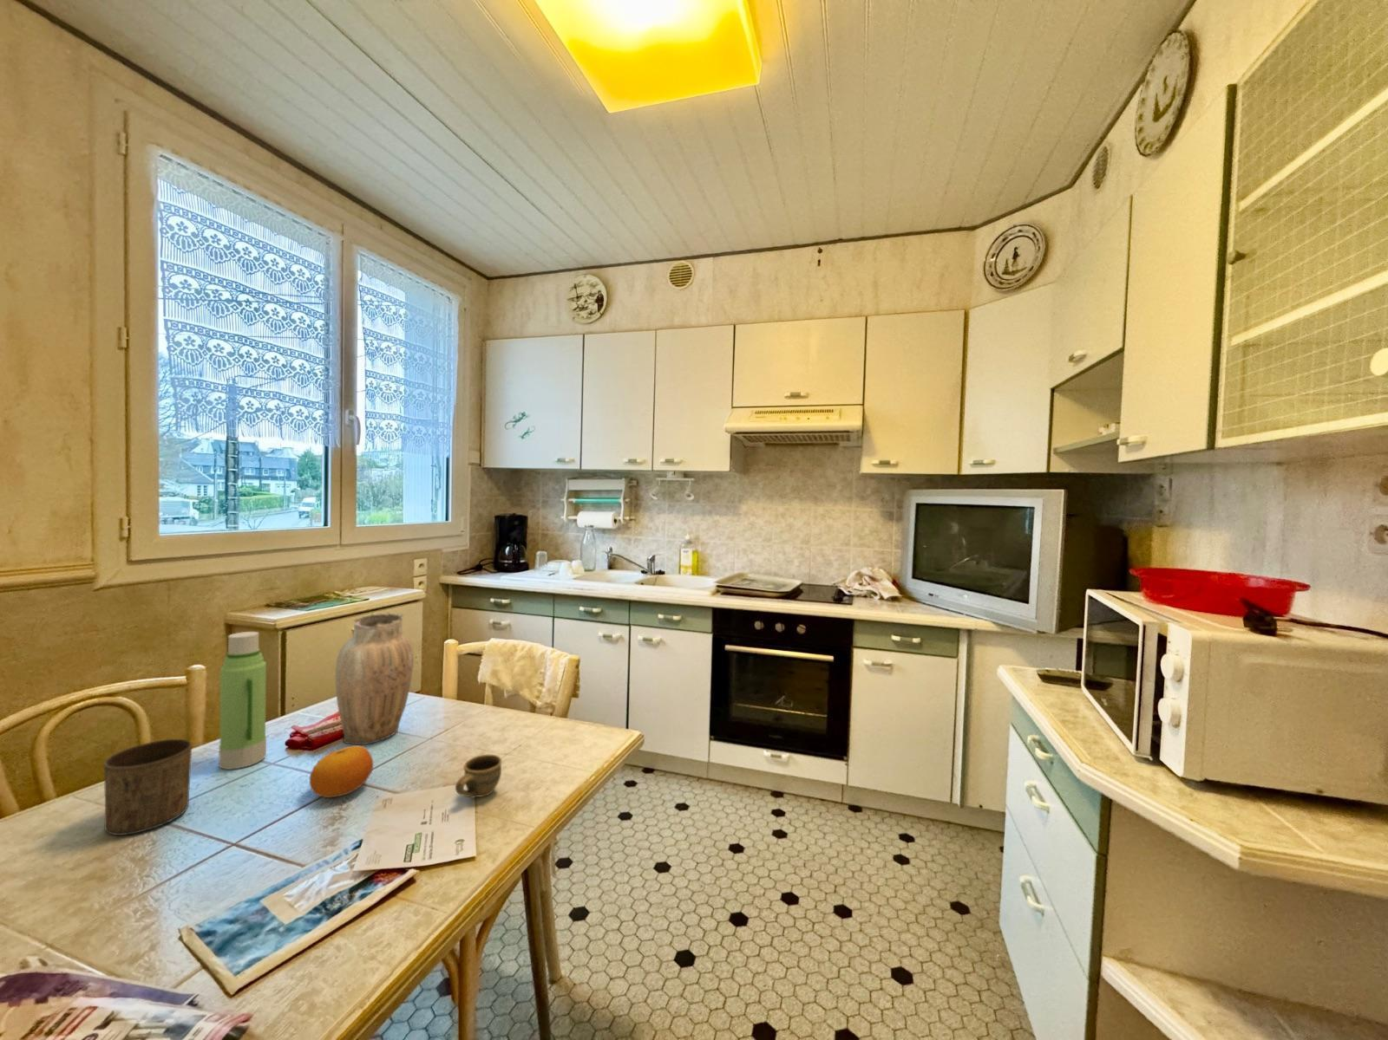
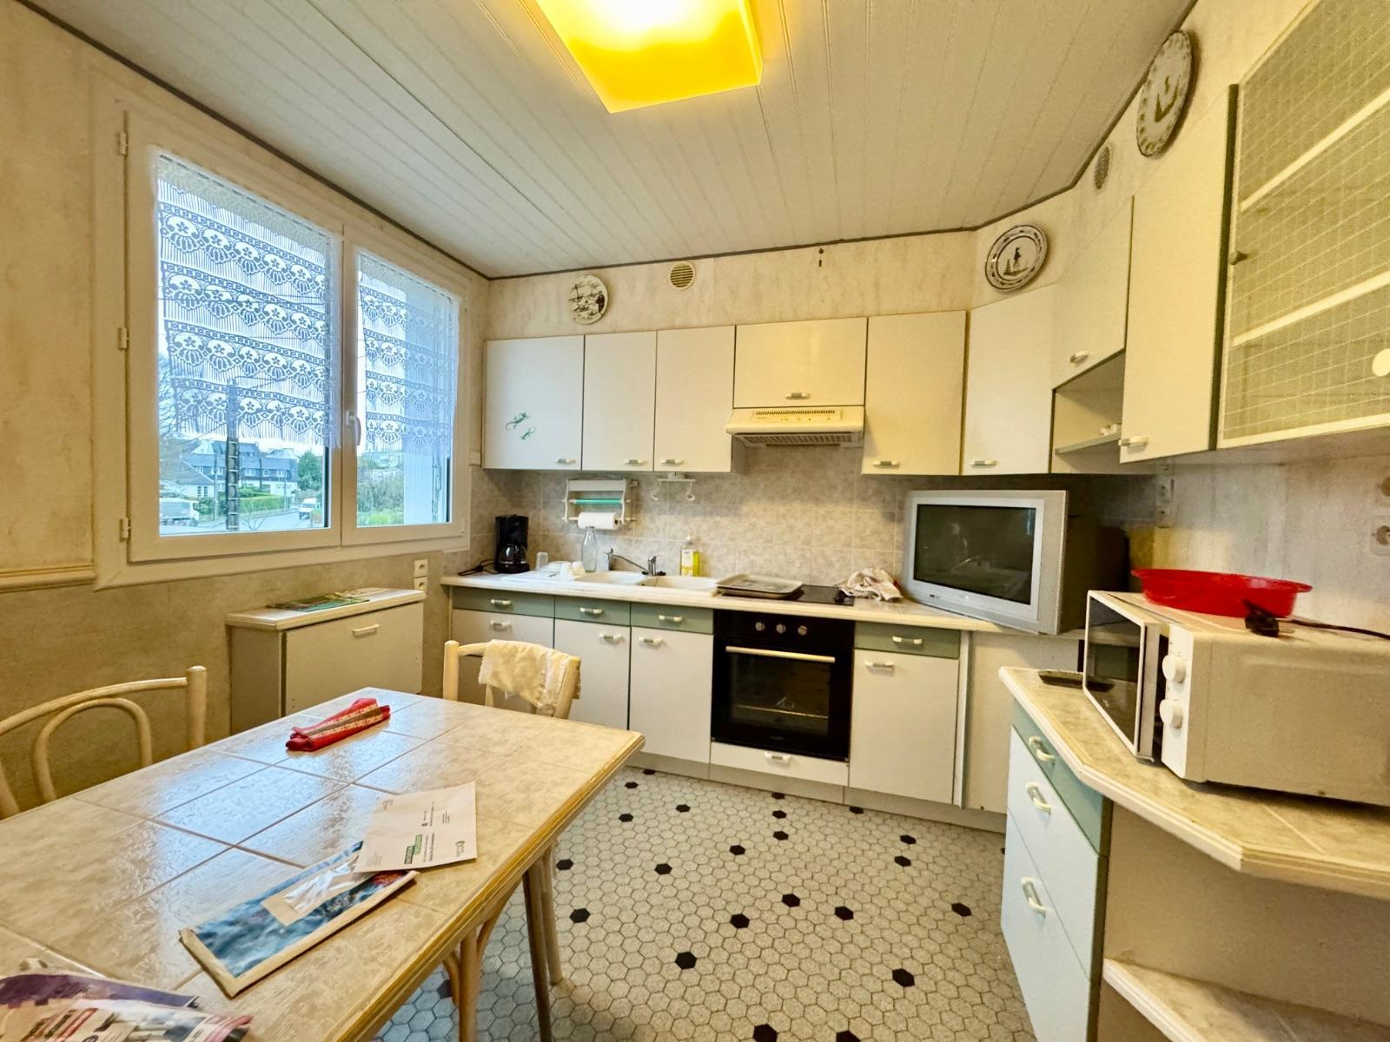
- cup (477, 780)
- cup (150, 785)
- vase (375, 676)
- fruit (342, 770)
- water bottle (242, 698)
